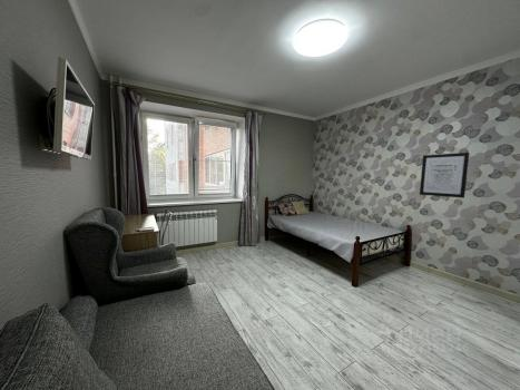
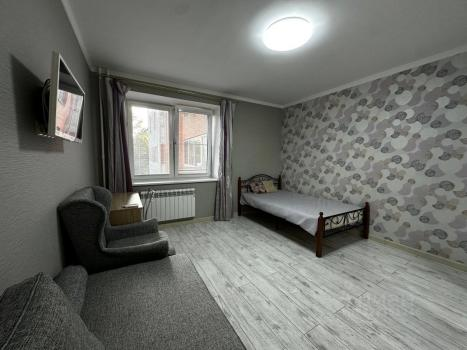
- wall art (442, 175)
